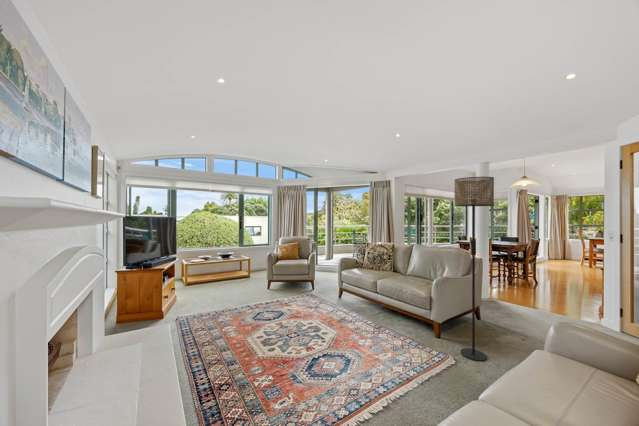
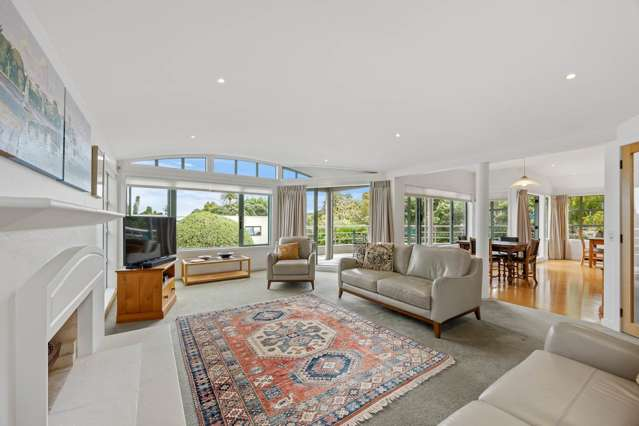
- floor lamp (473, 266)
